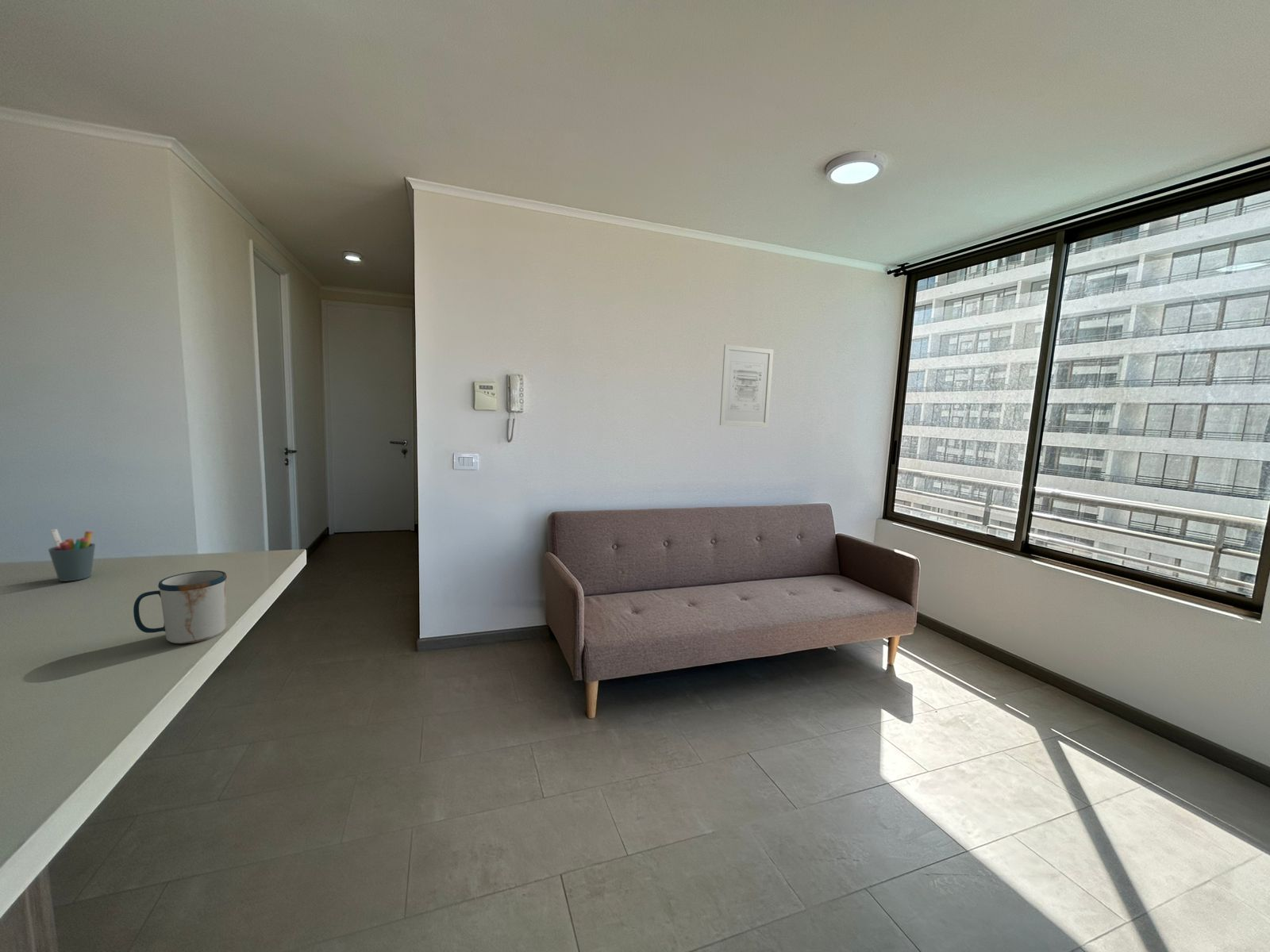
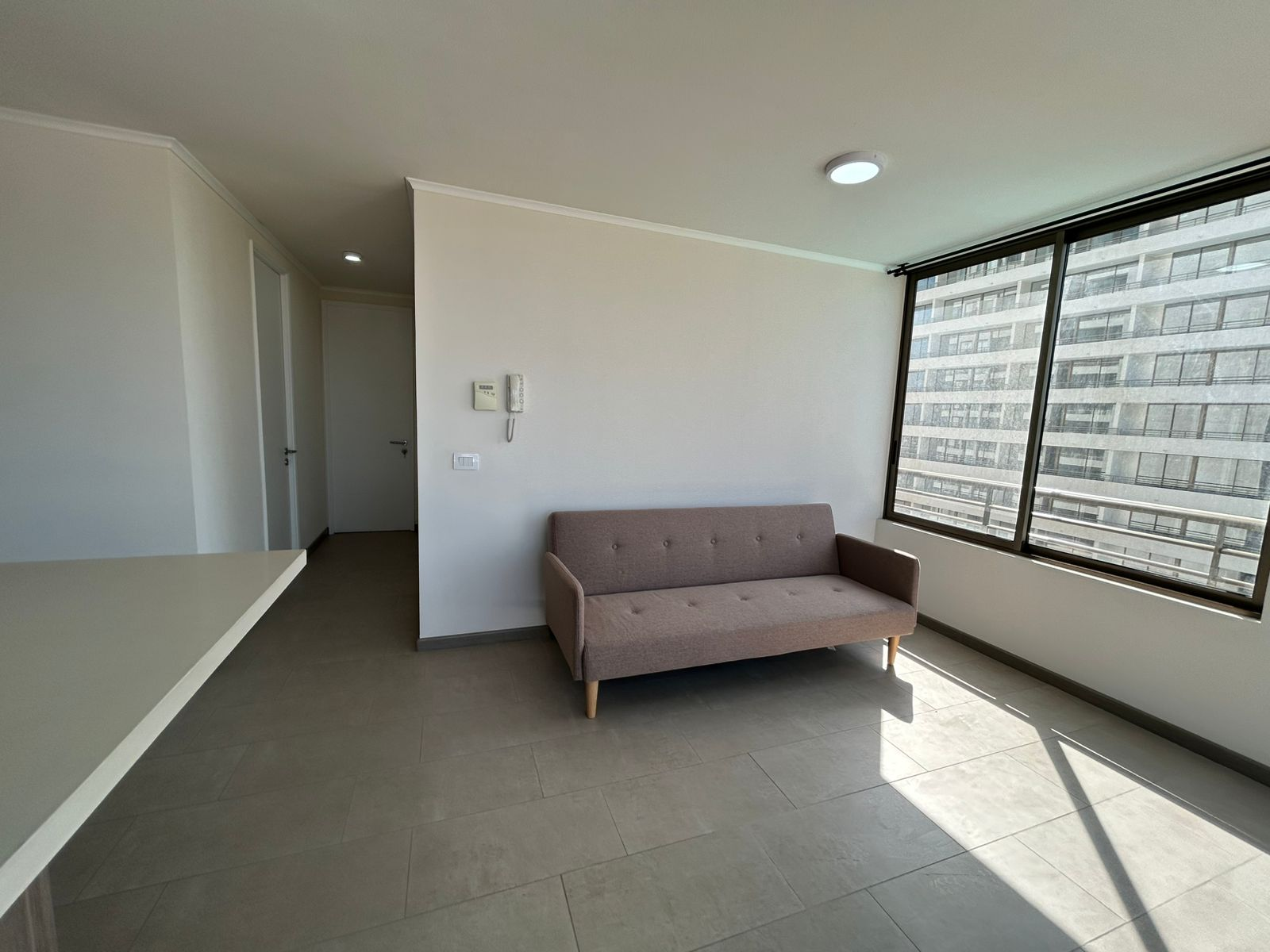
- pen holder (73, 554)
- mug (188, 606)
- wall art (746, 386)
